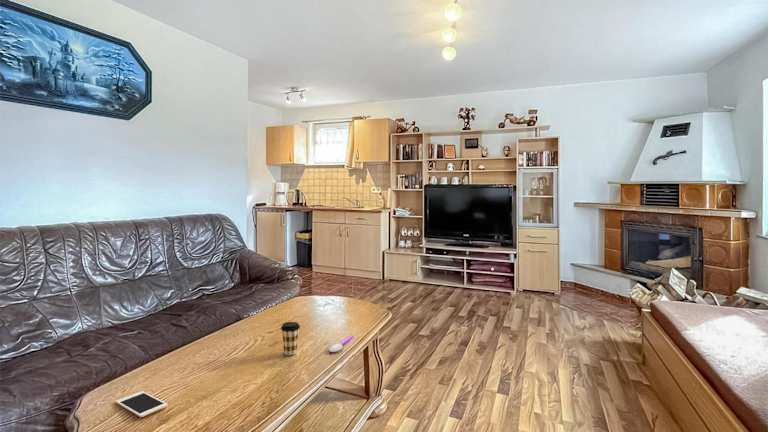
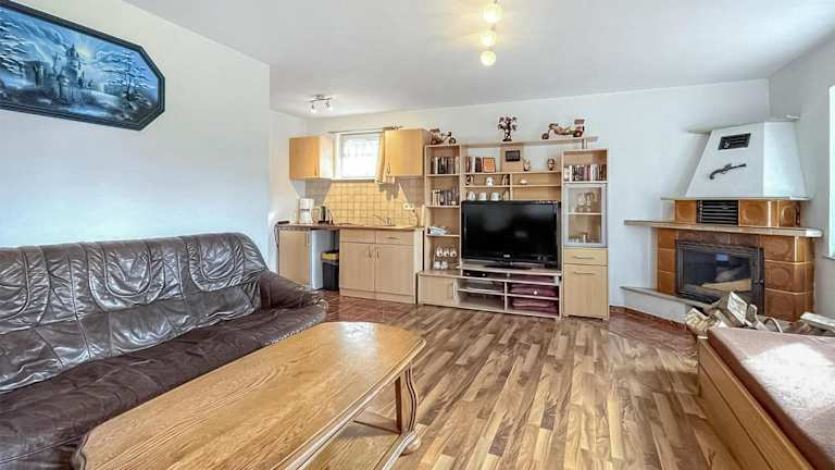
- coffee cup (290, 338)
- spoon (342, 342)
- cell phone (141, 403)
